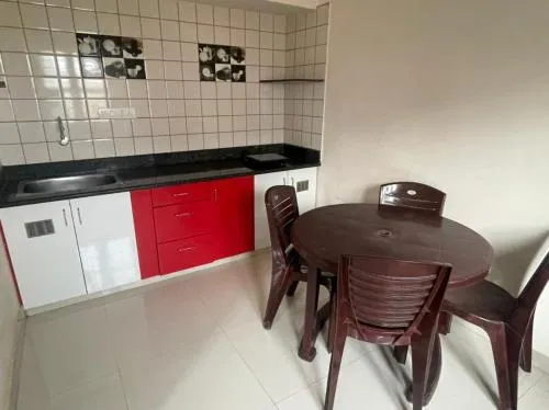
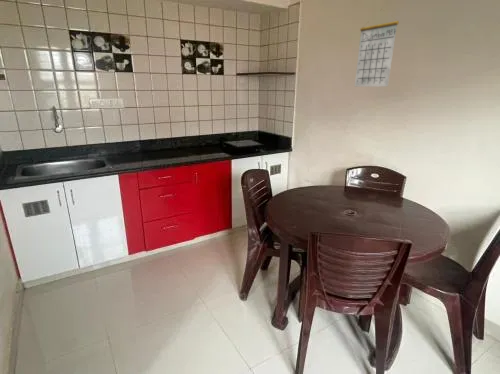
+ calendar (375, 48)
